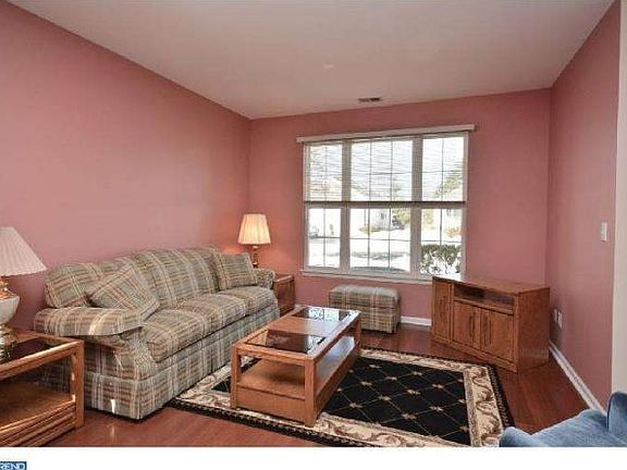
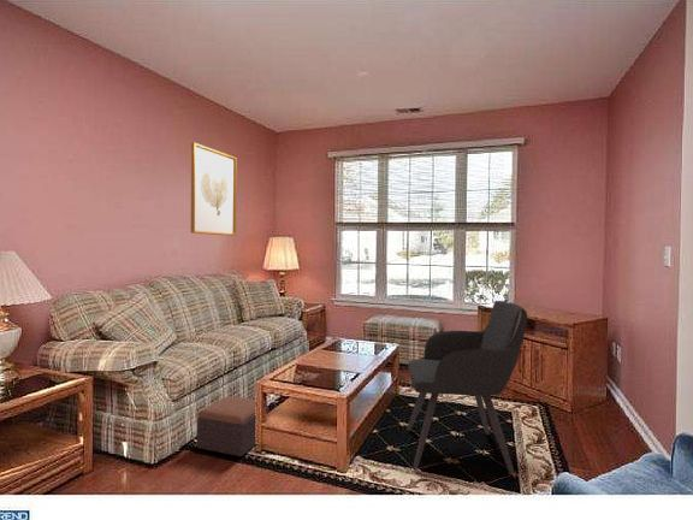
+ armchair (463, 377)
+ wall art (214, 193)
+ footstool (233, 422)
